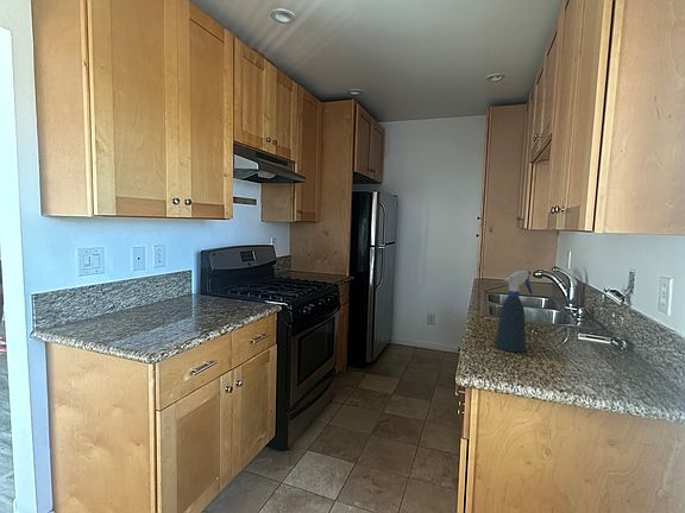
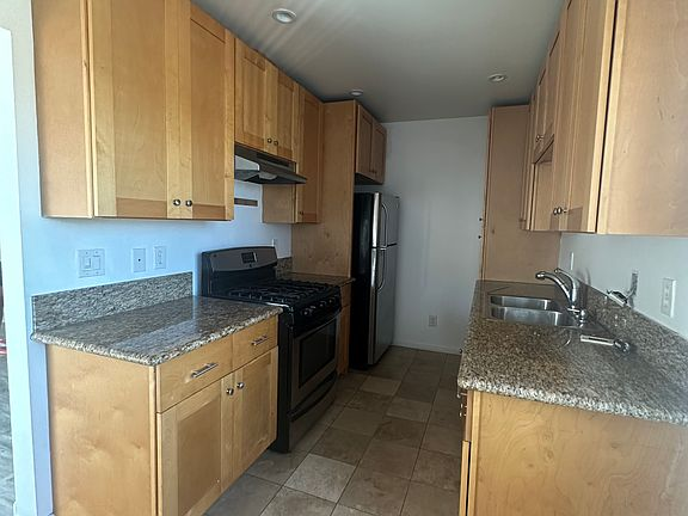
- spray bottle (513, 309)
